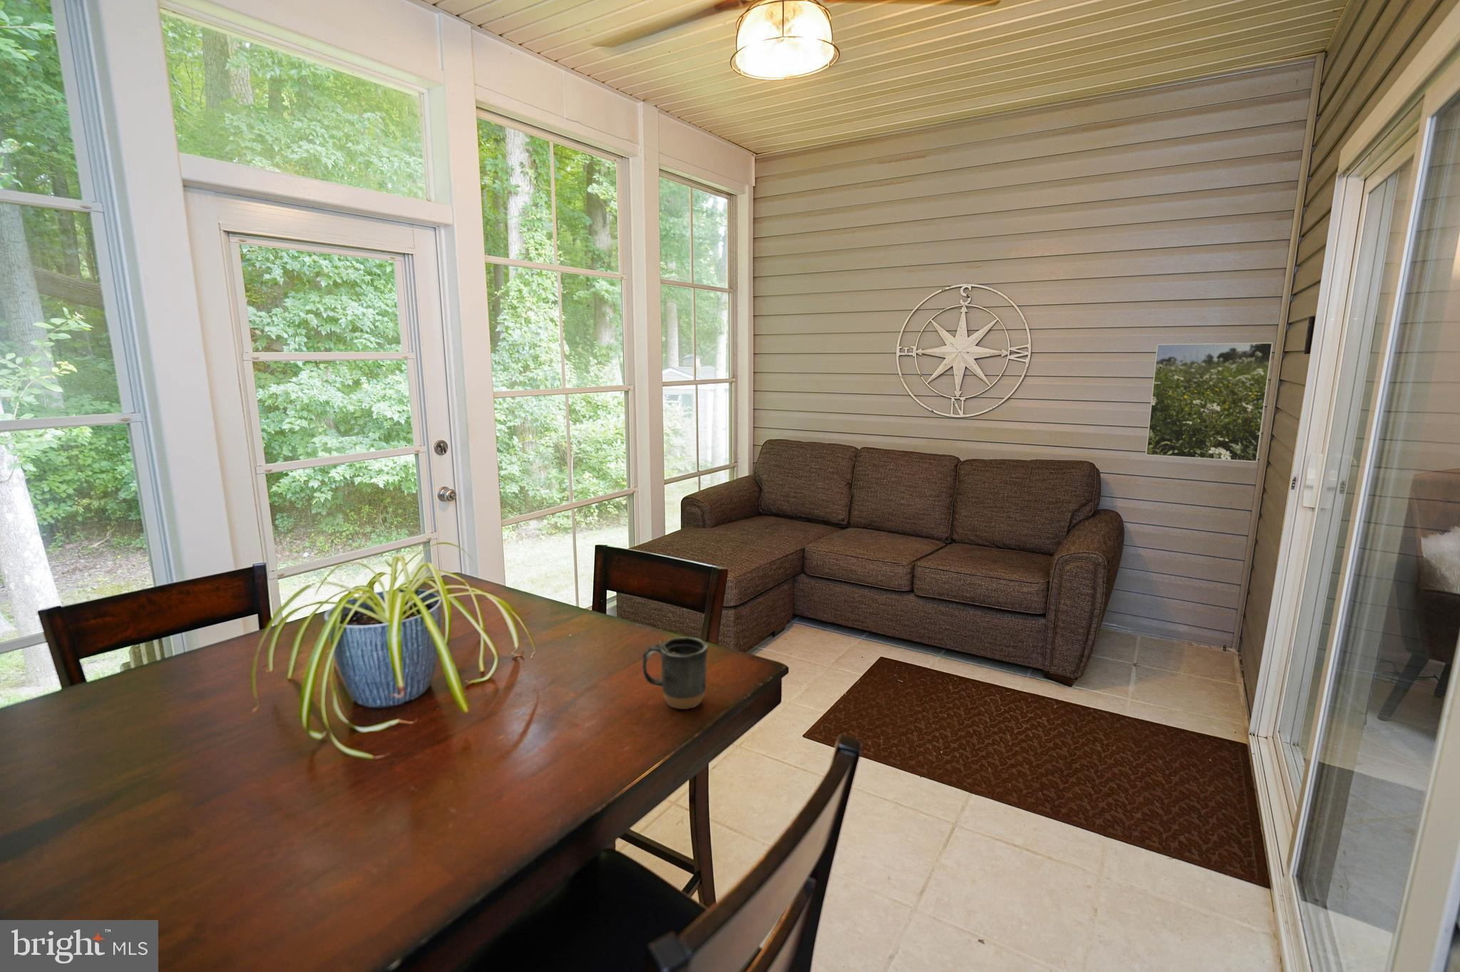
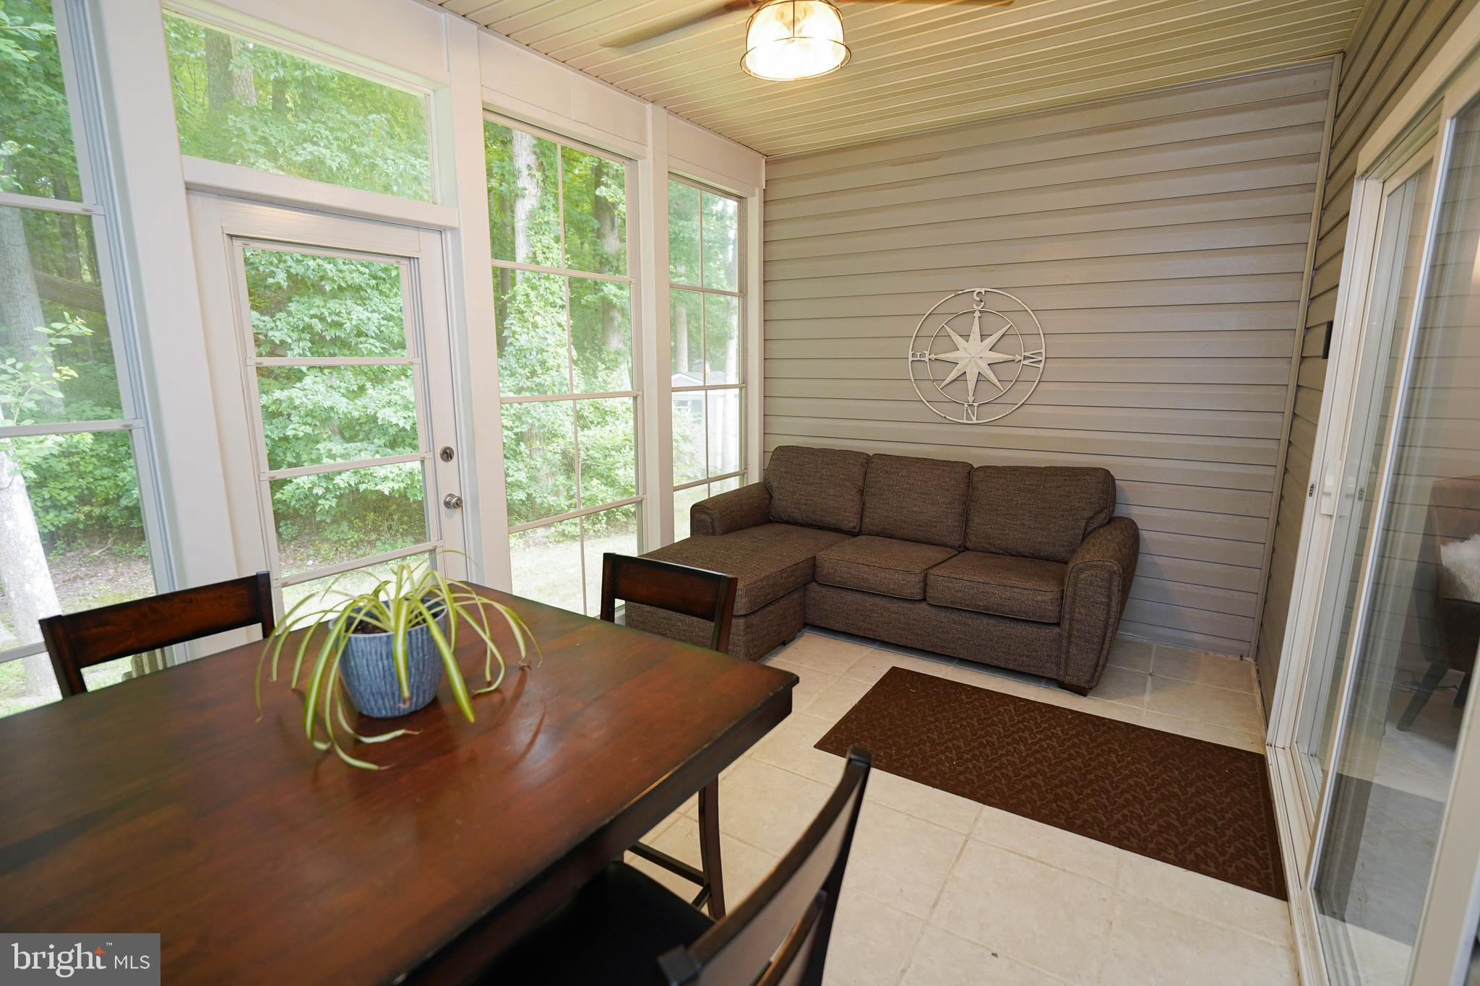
- mug (676, 668)
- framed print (1206, 401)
